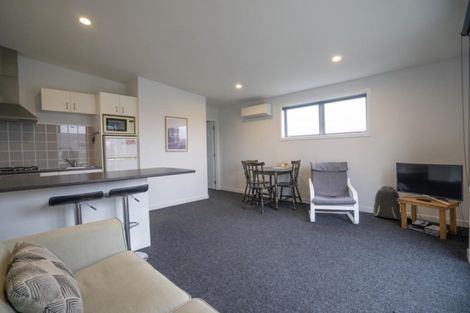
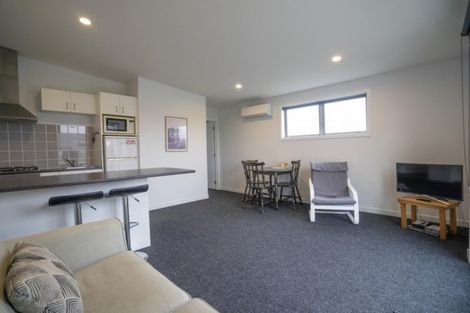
- backpack (386, 201)
